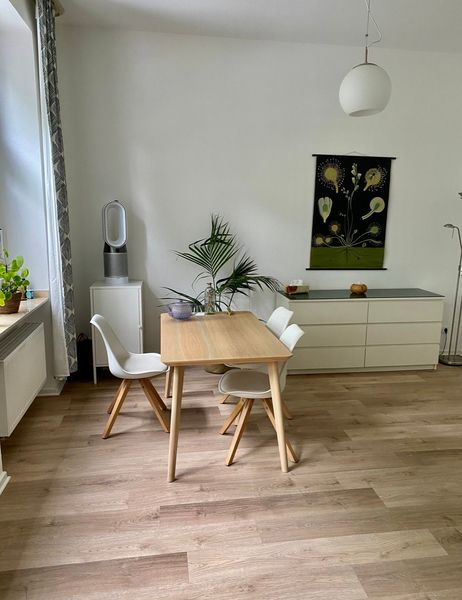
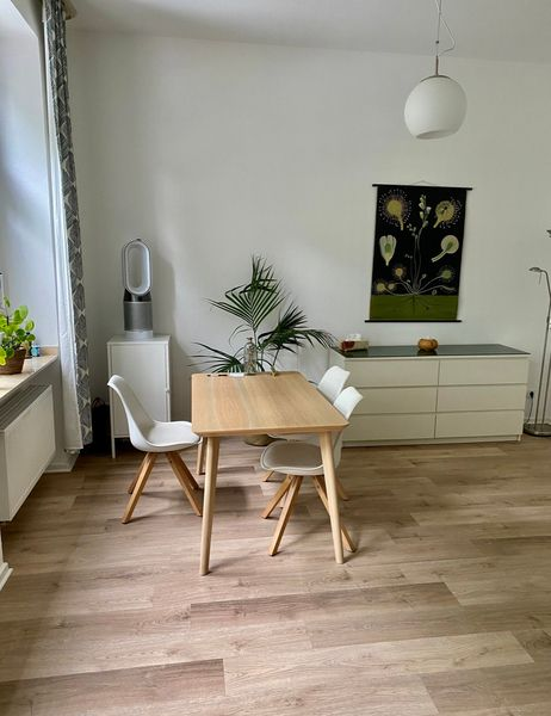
- teapot (181, 309)
